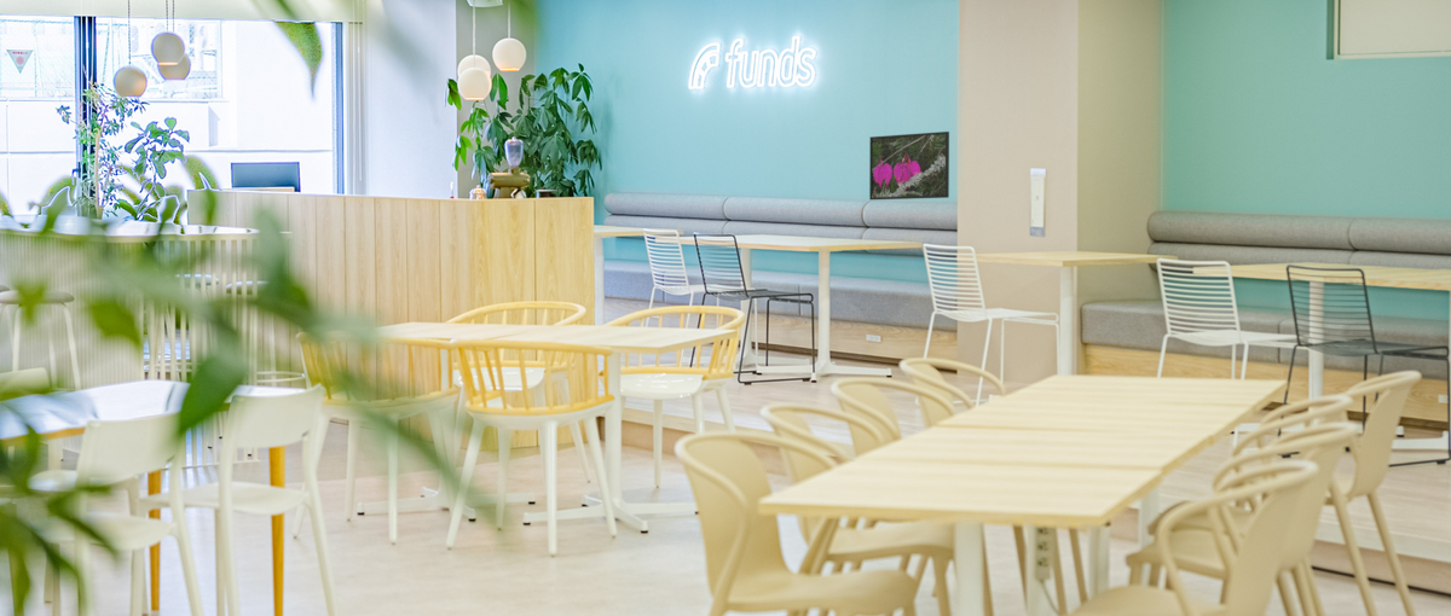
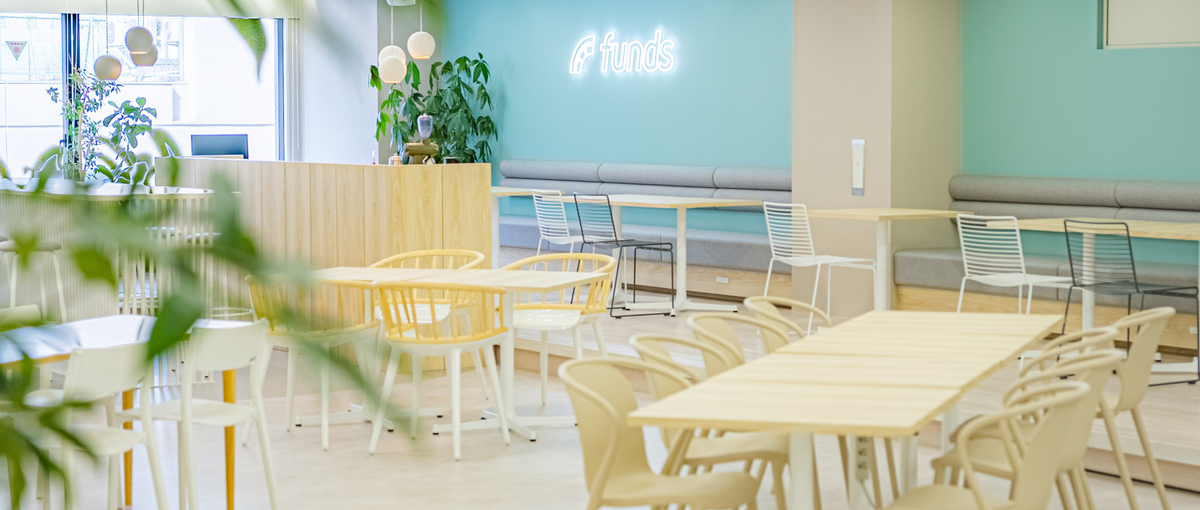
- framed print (908, 165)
